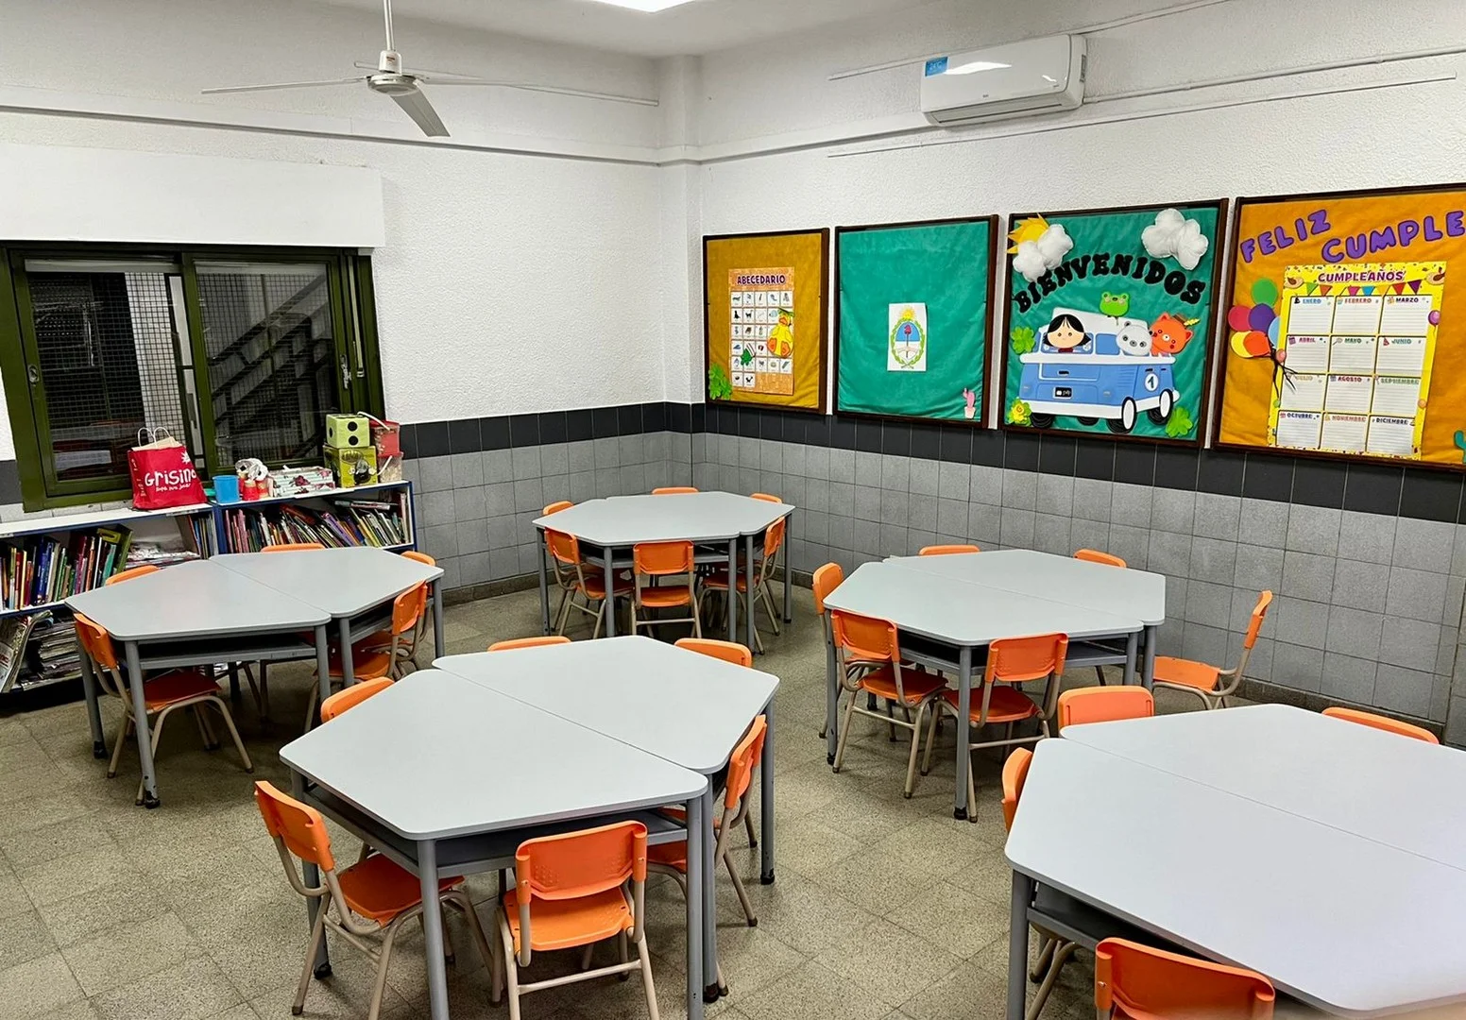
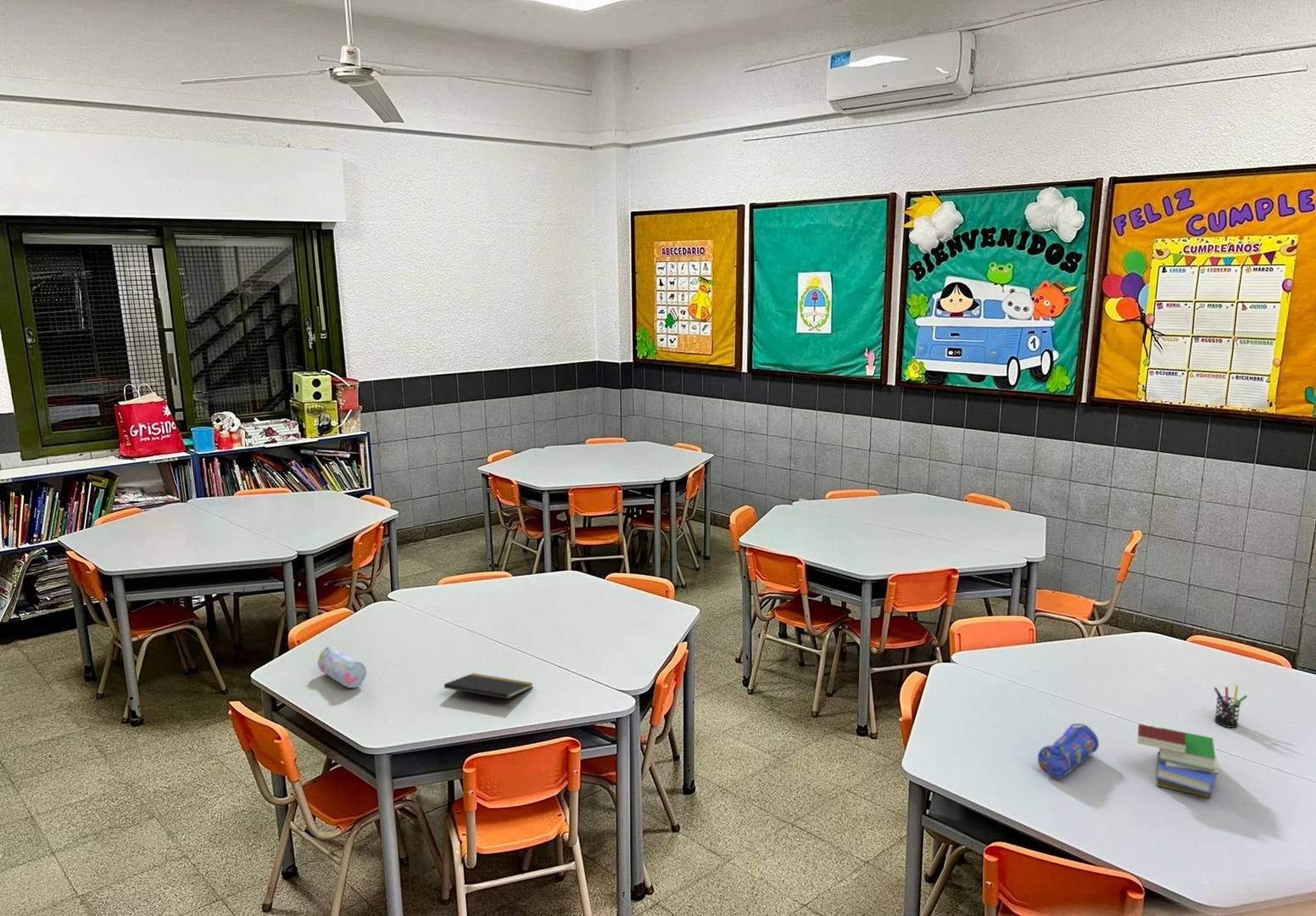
+ book (1177, 751)
+ pencil case (1069, 748)
+ notepad (489, 685)
+ pencil case (342, 666)
+ pen holder (1230, 705)
